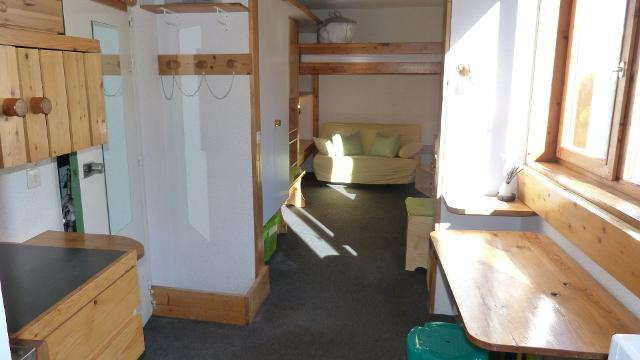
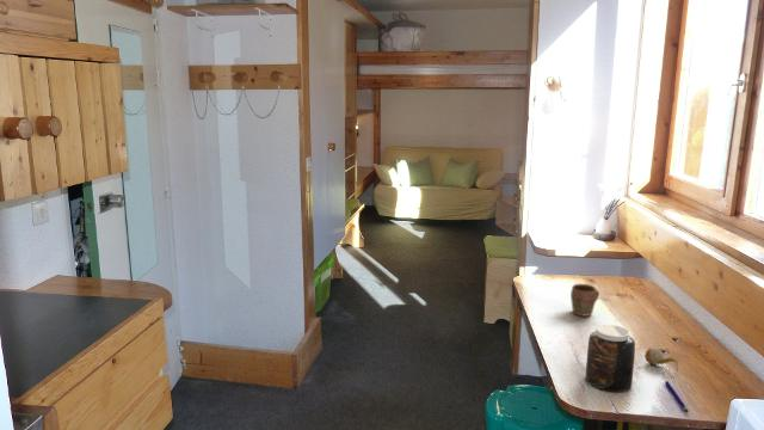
+ jar (610, 356)
+ mug (585, 300)
+ pen (676, 395)
+ fruit (660, 358)
